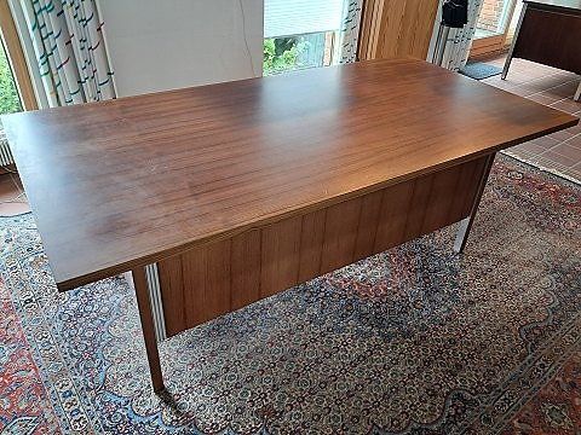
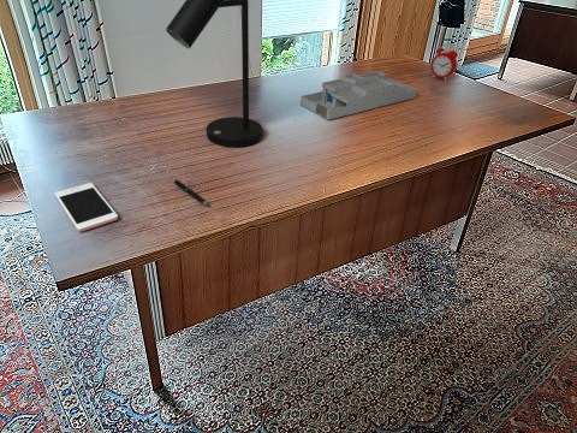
+ pen (191, 192)
+ alarm clock (444, 60)
+ desk lamp (242, 58)
+ desk organizer (361, 89)
+ cell phone (85, 204)
